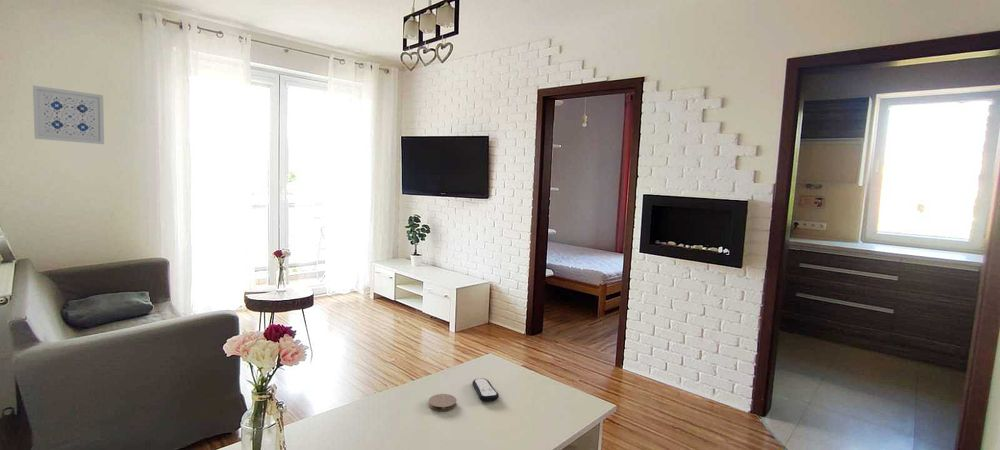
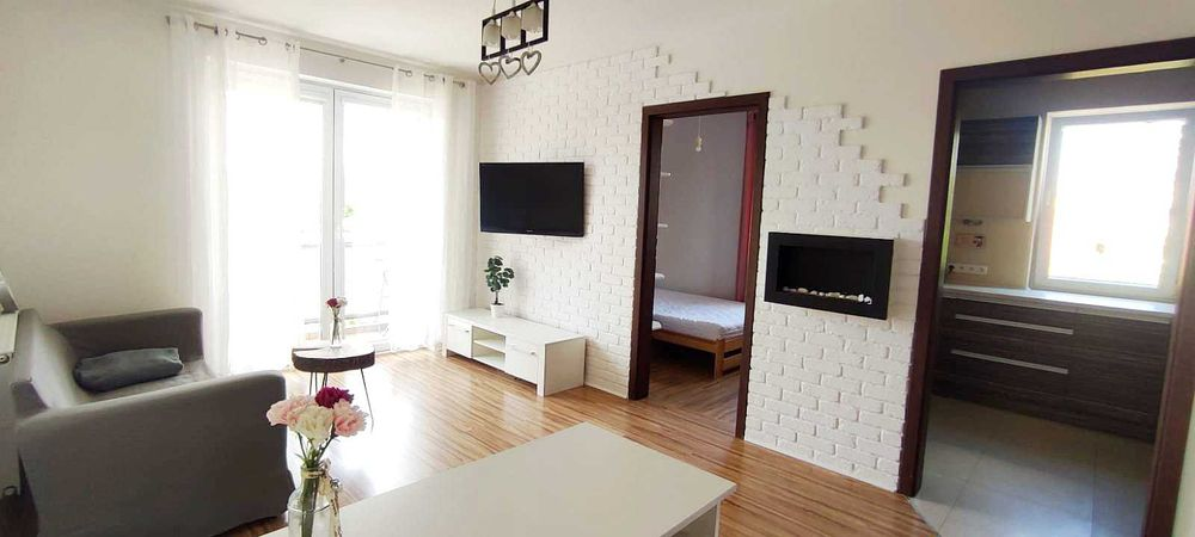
- remote control (484, 389)
- wall art (70, 116)
- coaster (442, 402)
